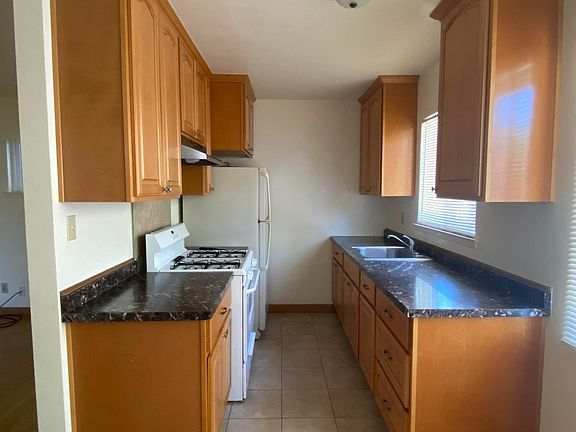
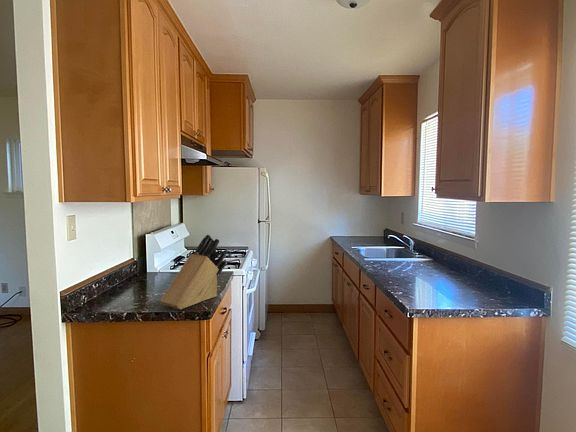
+ knife block (196, 268)
